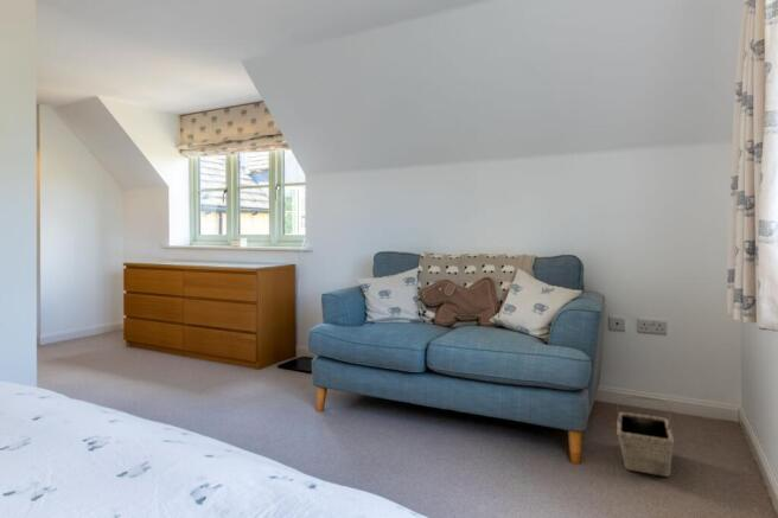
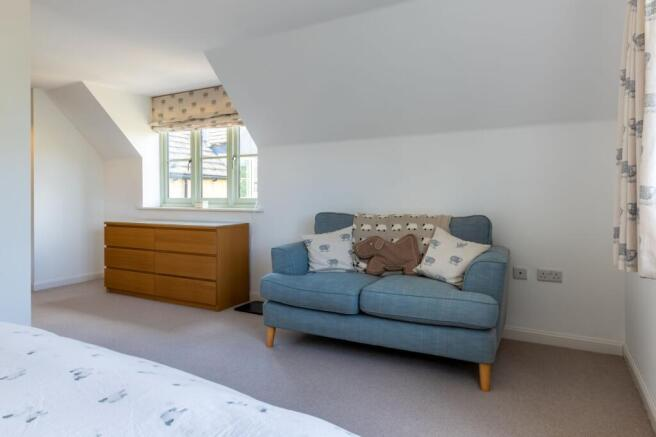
- basket (643, 429)
